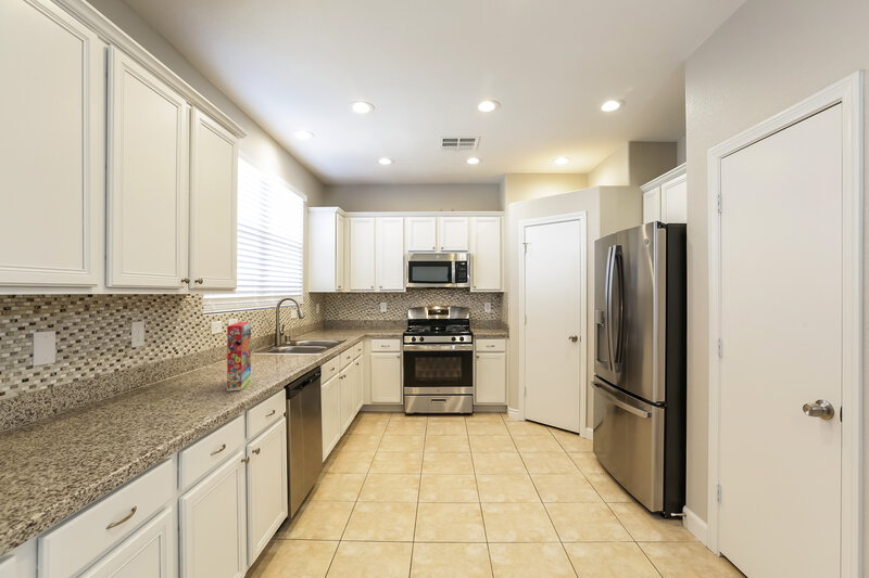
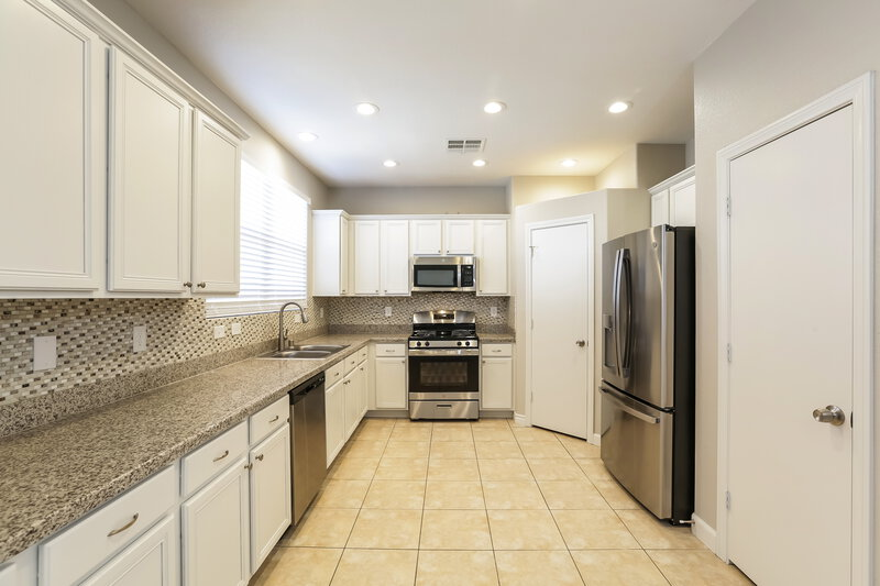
- cereal box (239, 354)
